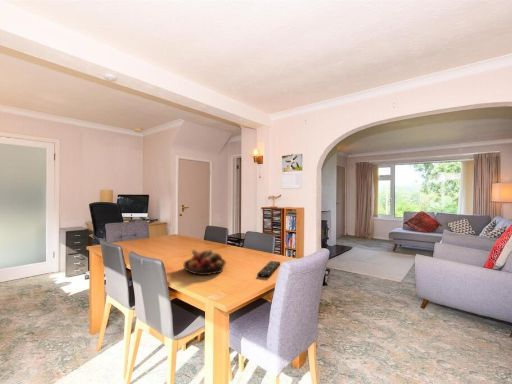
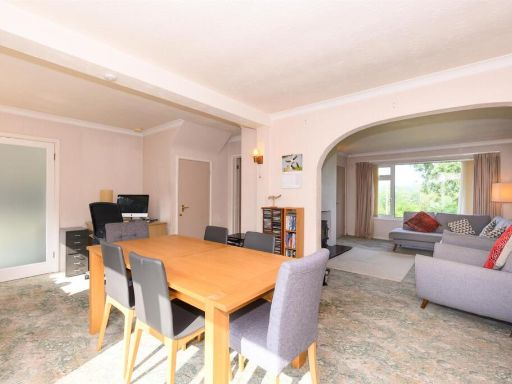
- fruit bowl (204, 260)
- remote control (269, 268)
